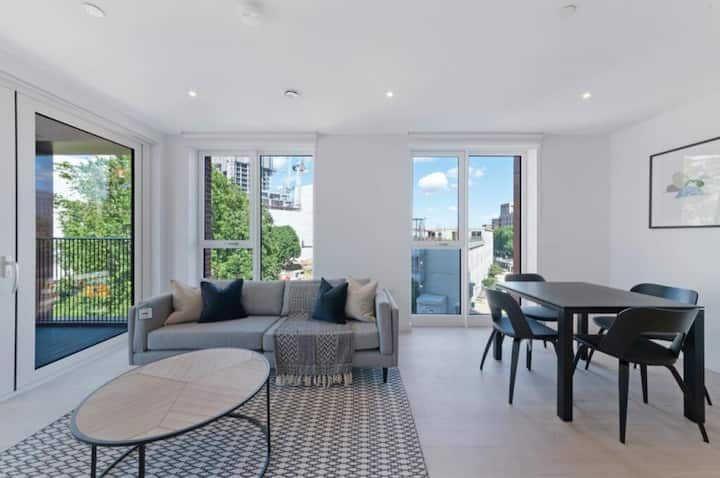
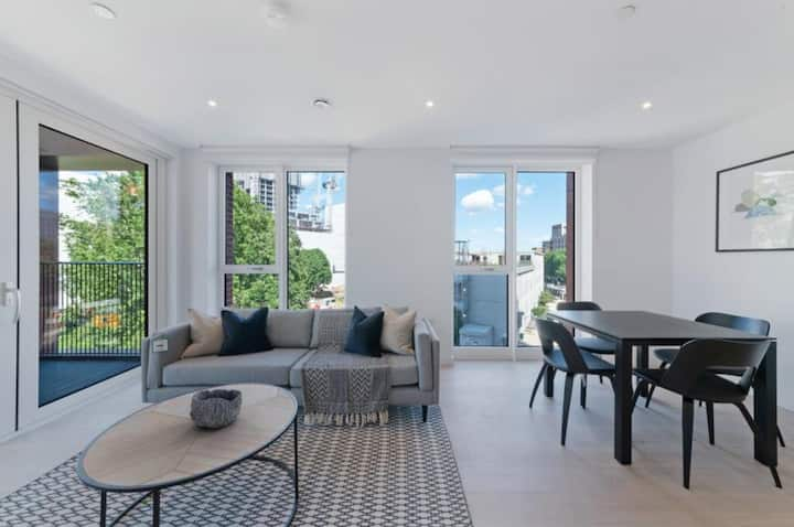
+ bowl (216, 406)
